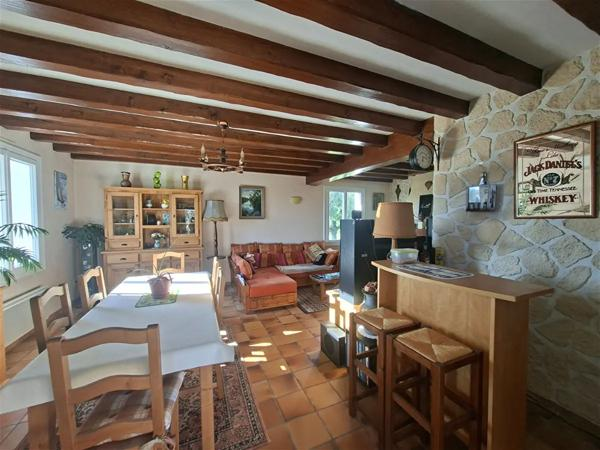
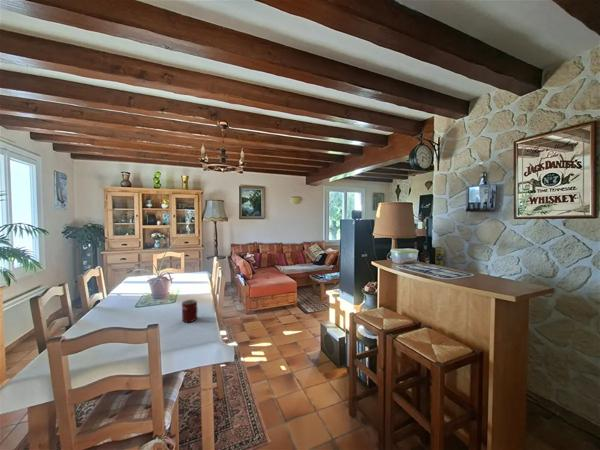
+ mug (191, 311)
